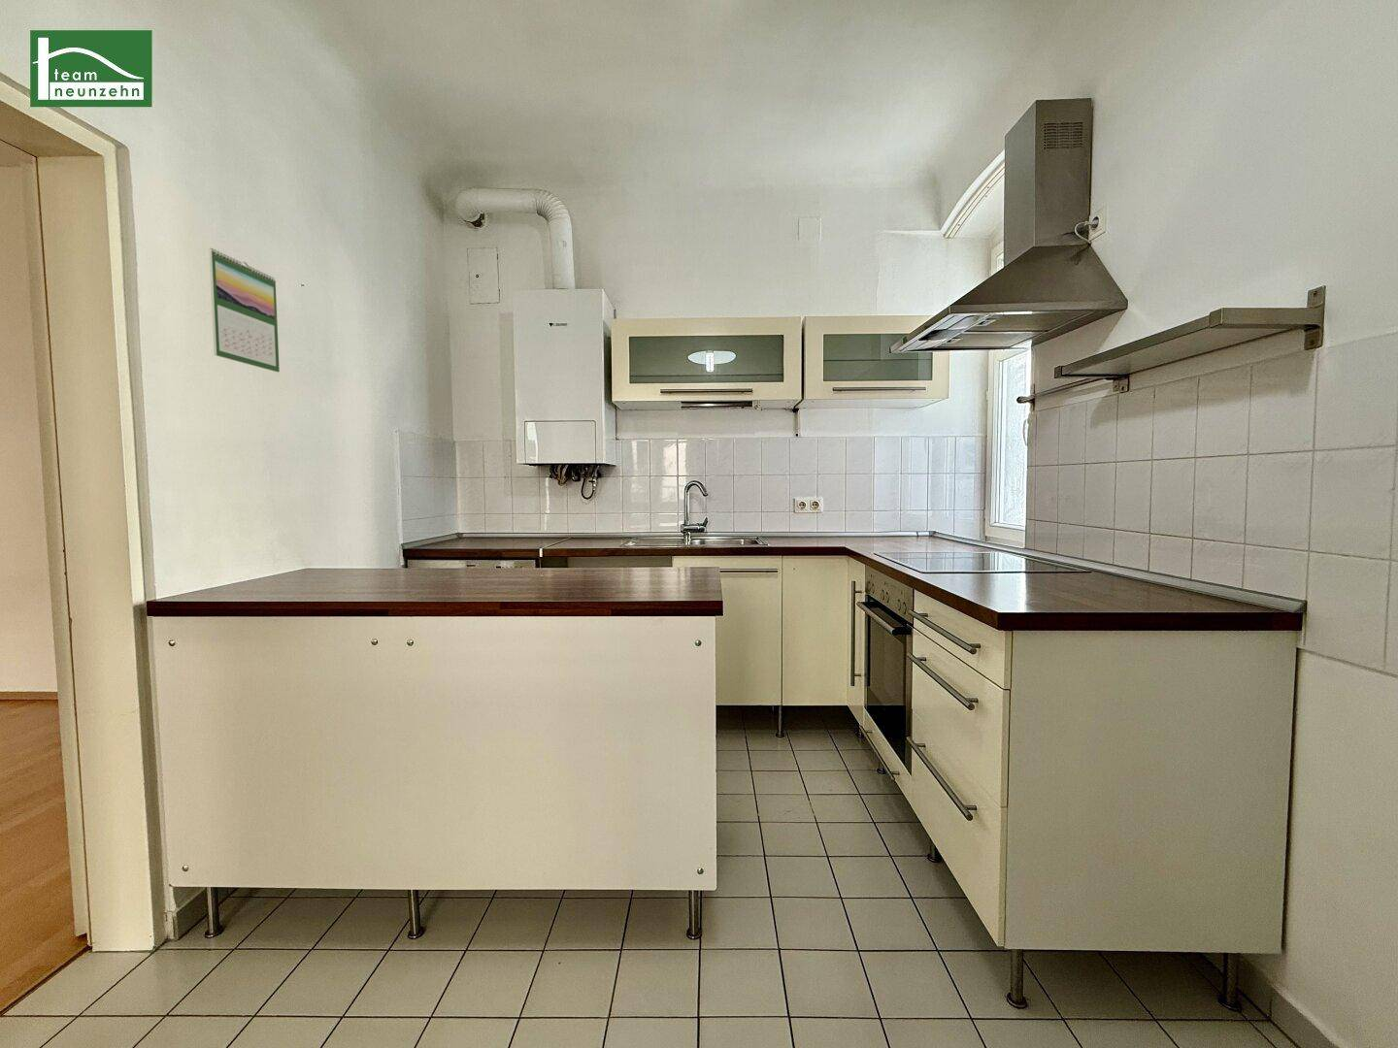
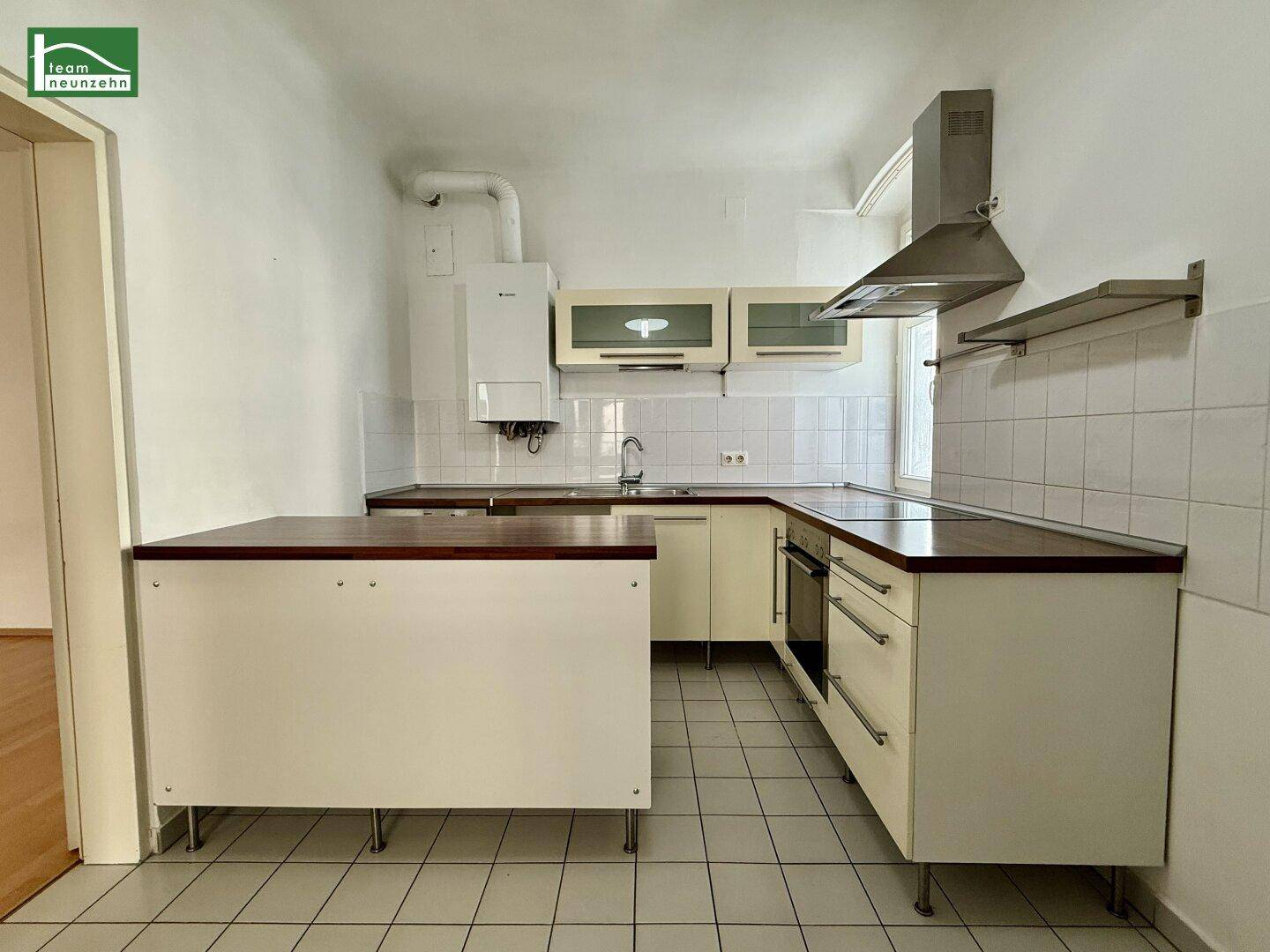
- calendar (247, 313)
